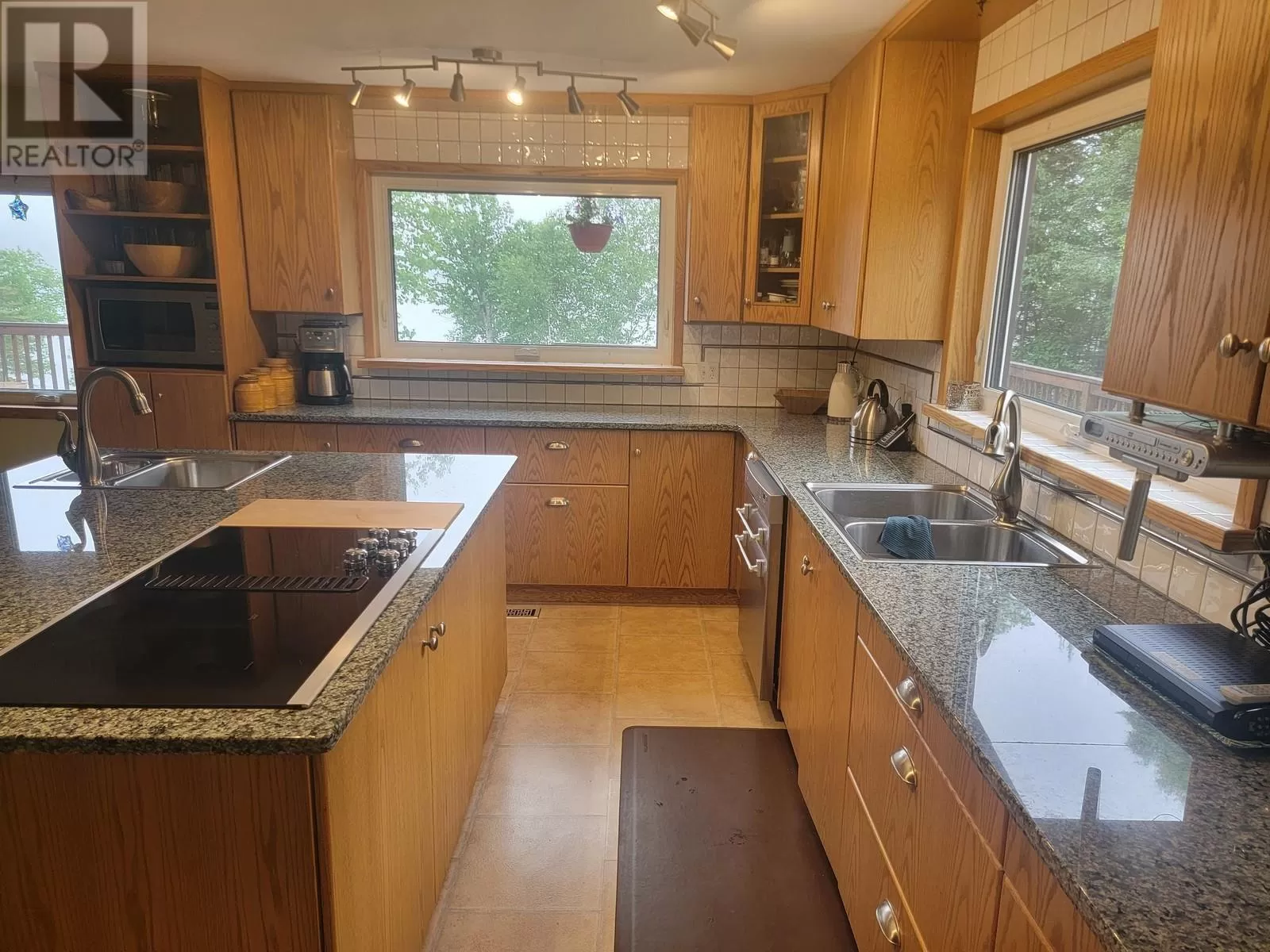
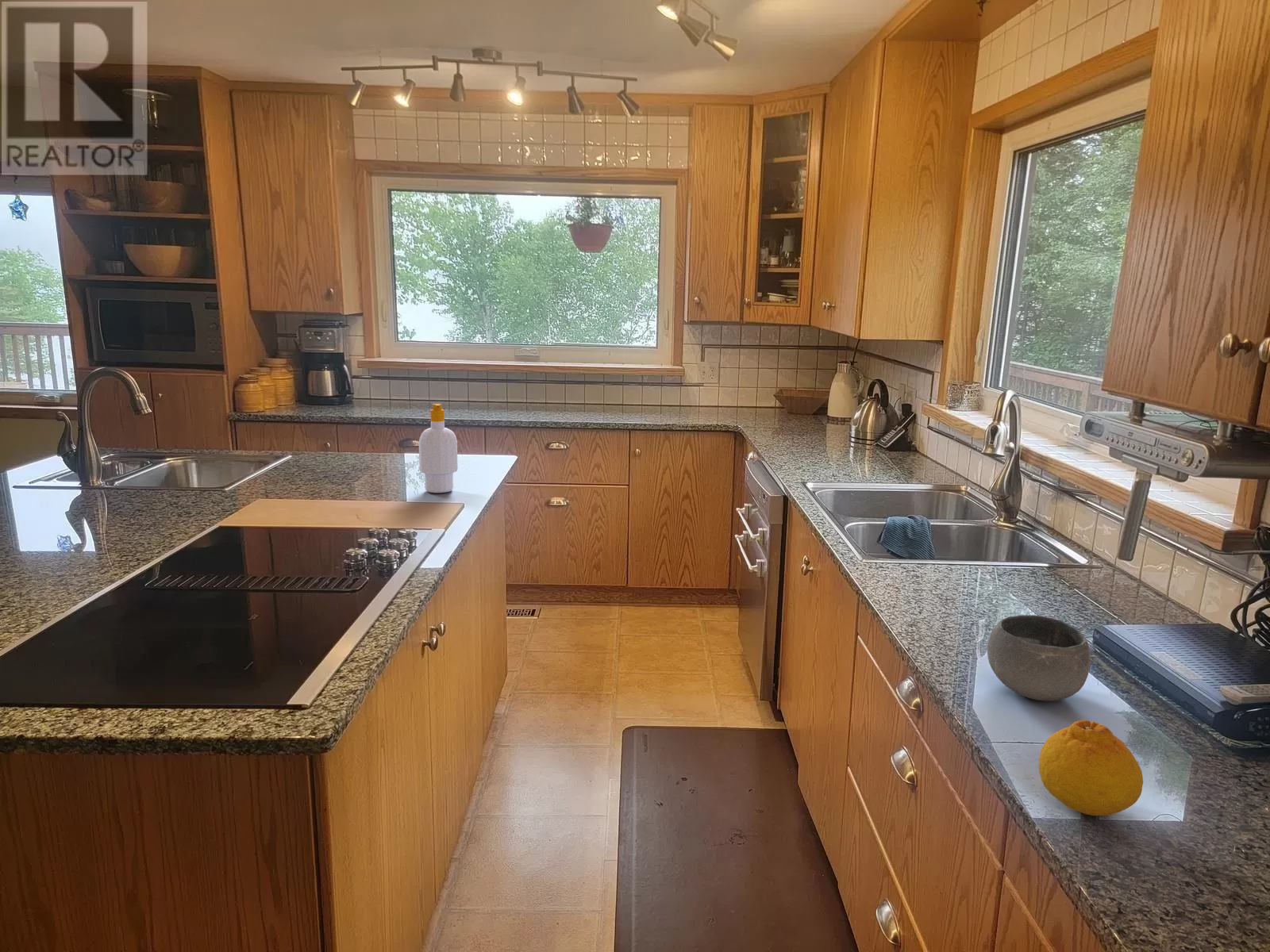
+ fruit (1089, 765)
+ soap bottle (438, 447)
+ bowl (1037, 659)
